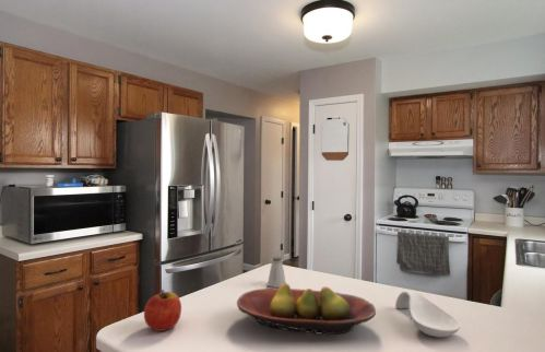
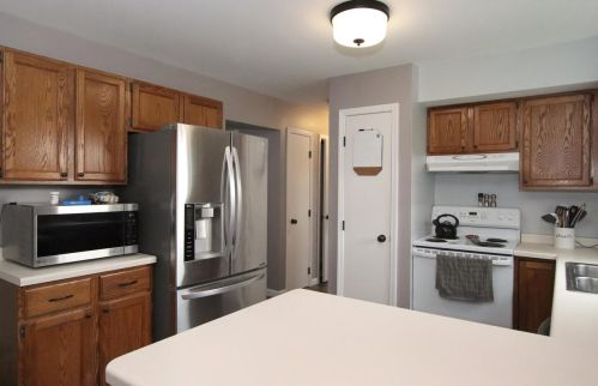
- fruit bowl (304, 304)
- saltshaker (276, 271)
- apple (163, 308)
- spoon rest (422, 310)
